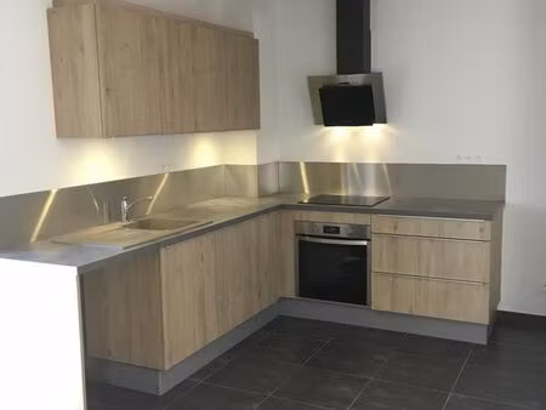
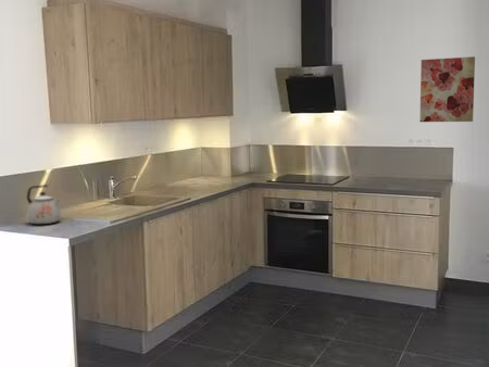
+ kettle (43, 203)
+ wall art (447, 90)
